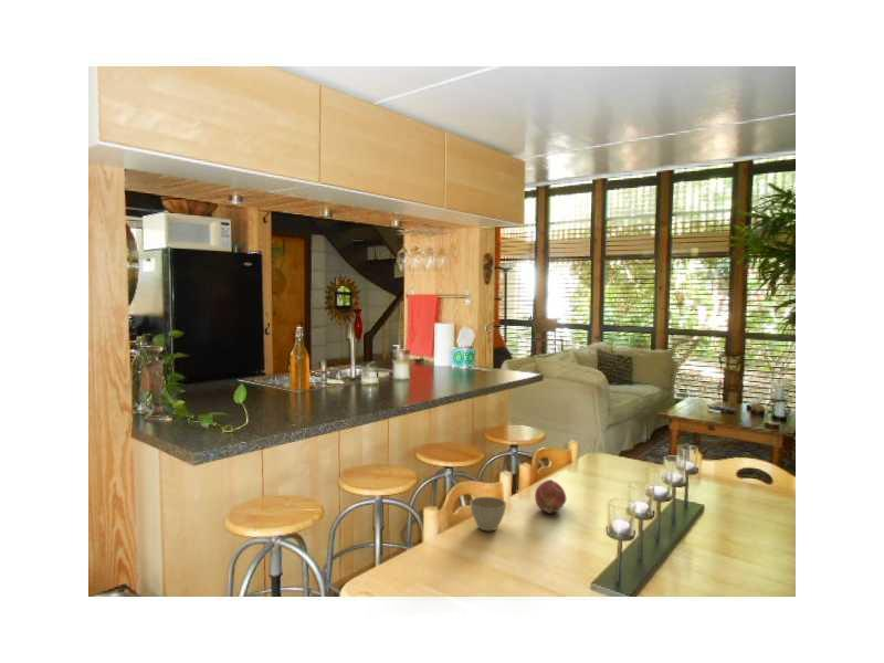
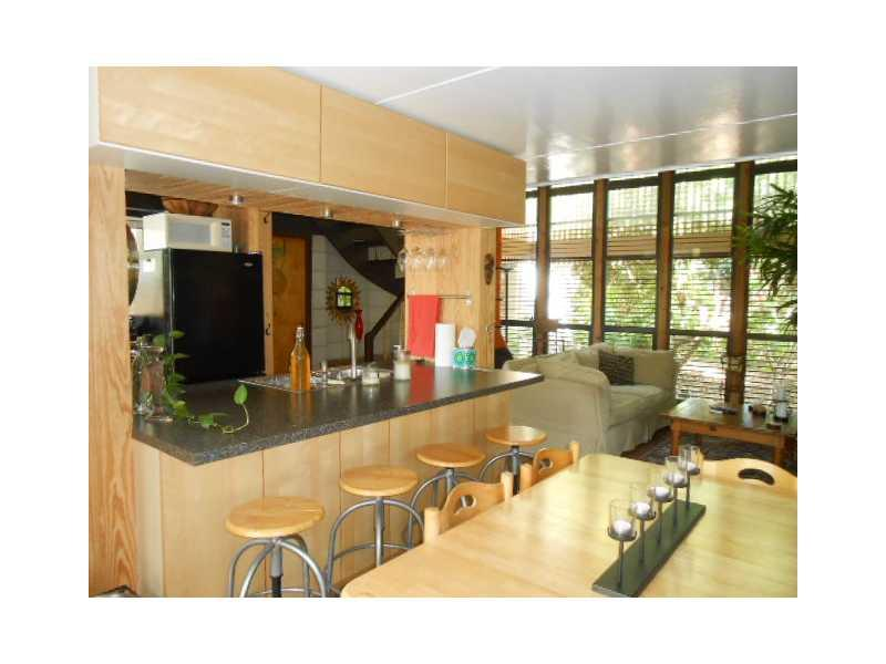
- flower pot (487, 514)
- fruit (550, 495)
